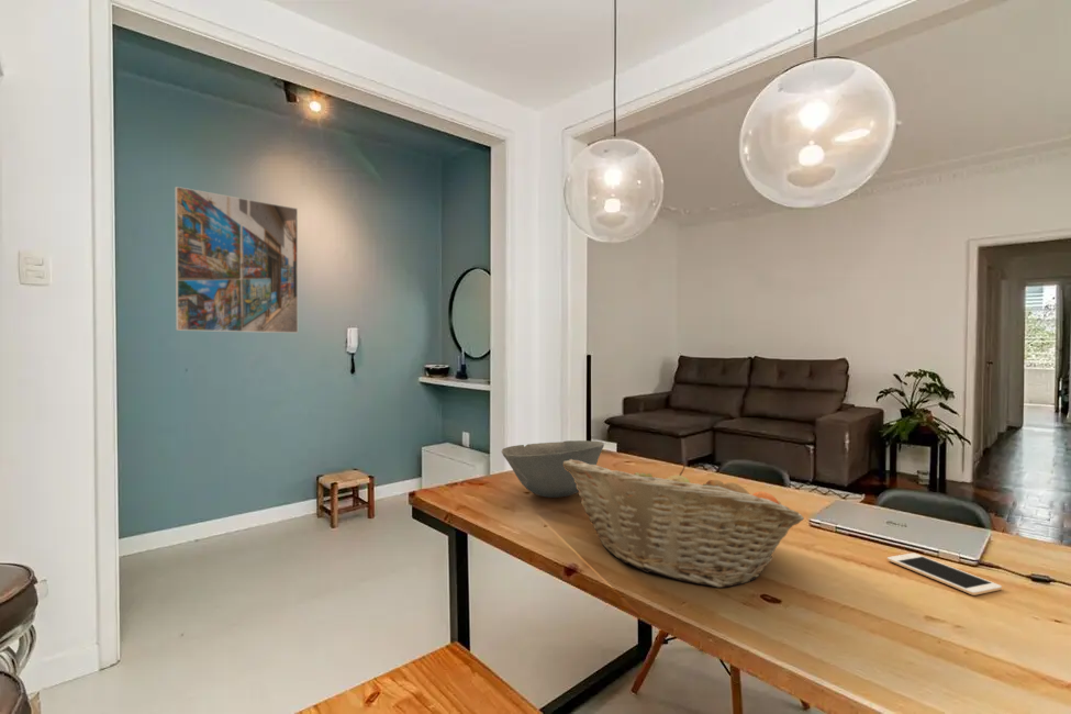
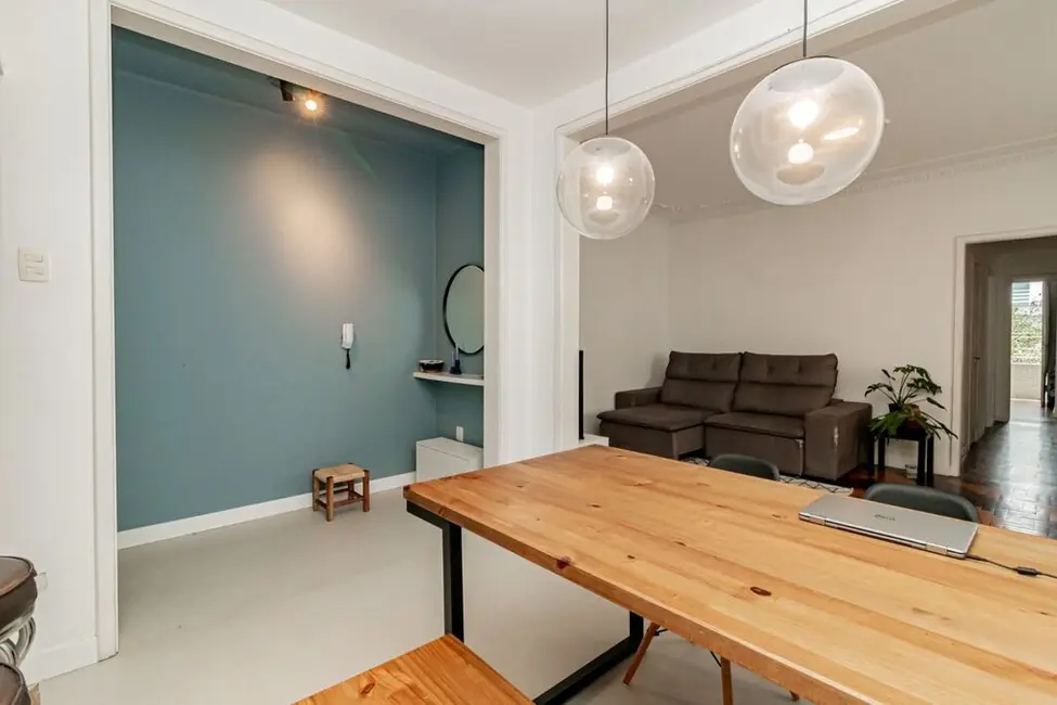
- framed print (241, 265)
- cell phone (940, 572)
- fruit basket (671, 505)
- bowl (551, 467)
